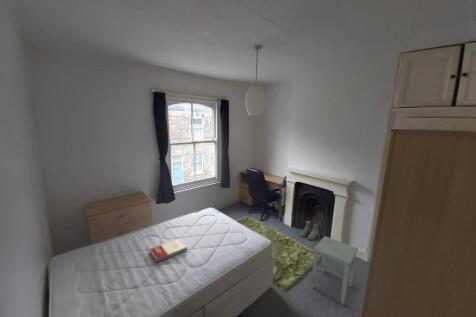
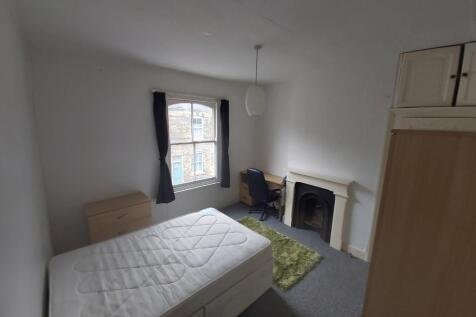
- stool (333, 270)
- book (168, 249)
- boots (310, 229)
